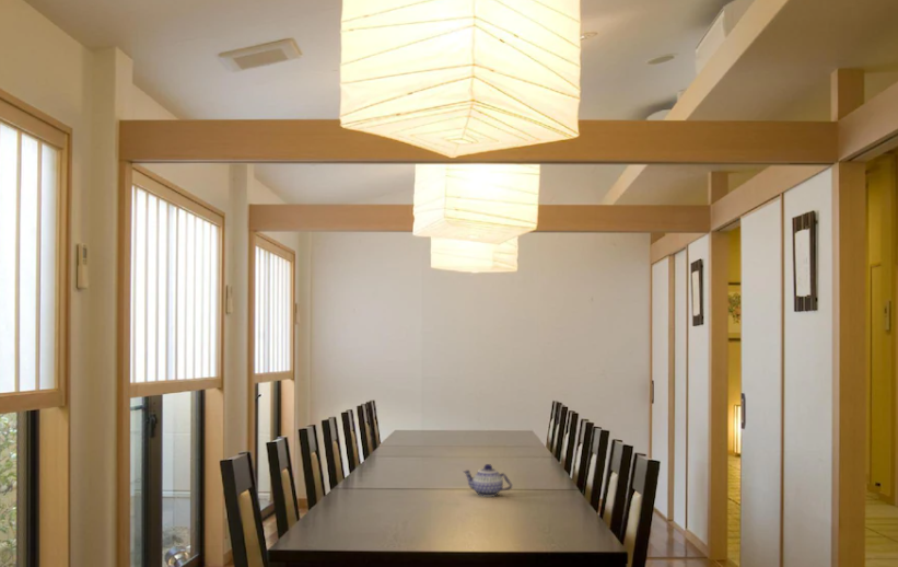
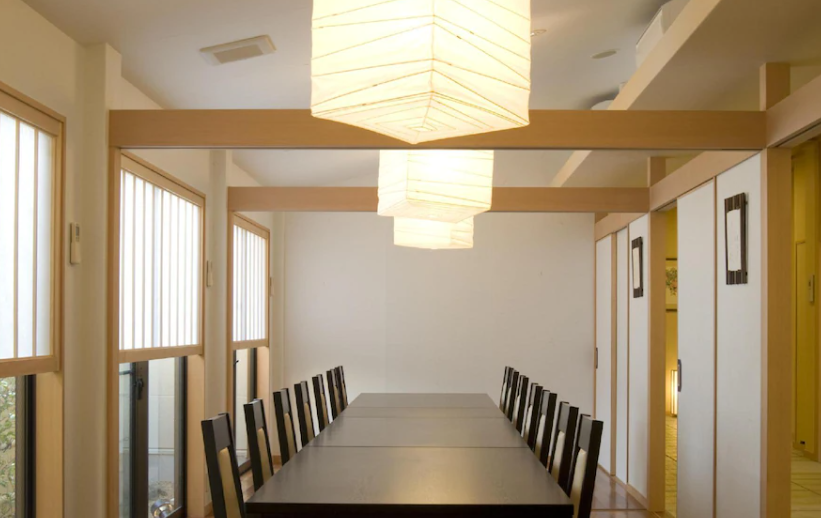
- teapot (487, 478)
